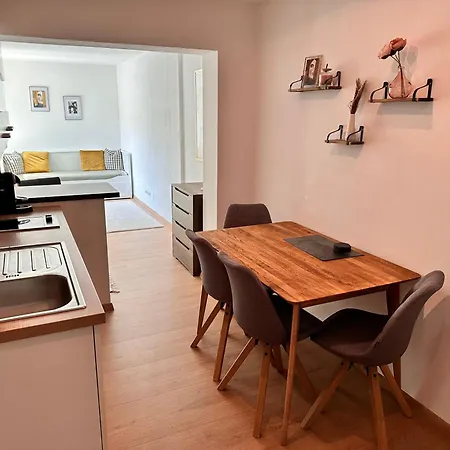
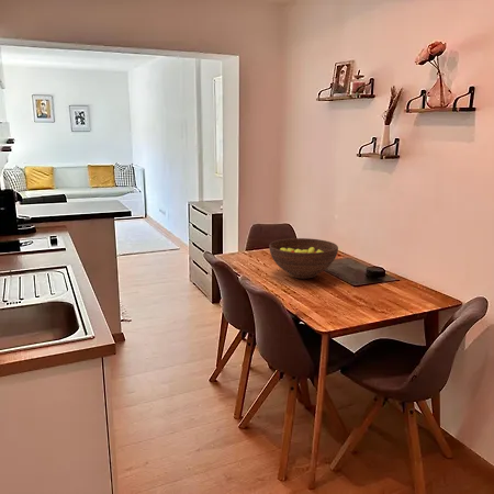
+ fruit bowl (302, 260)
